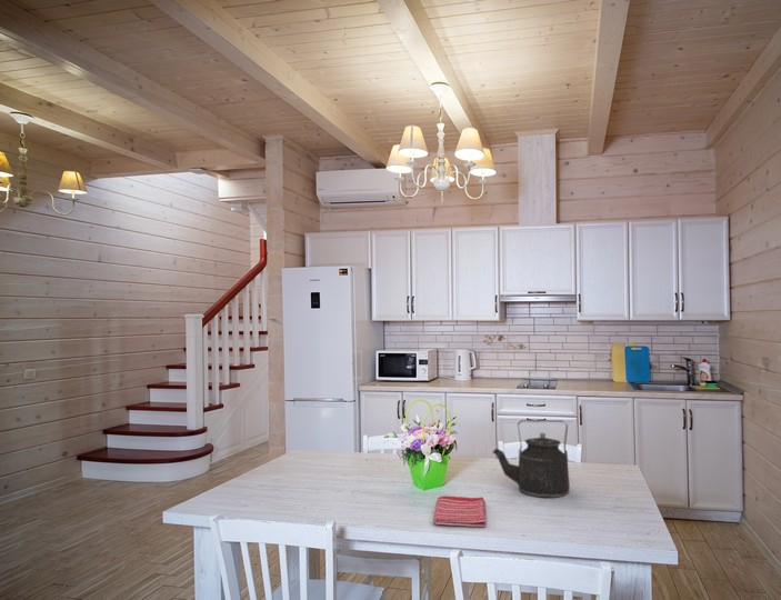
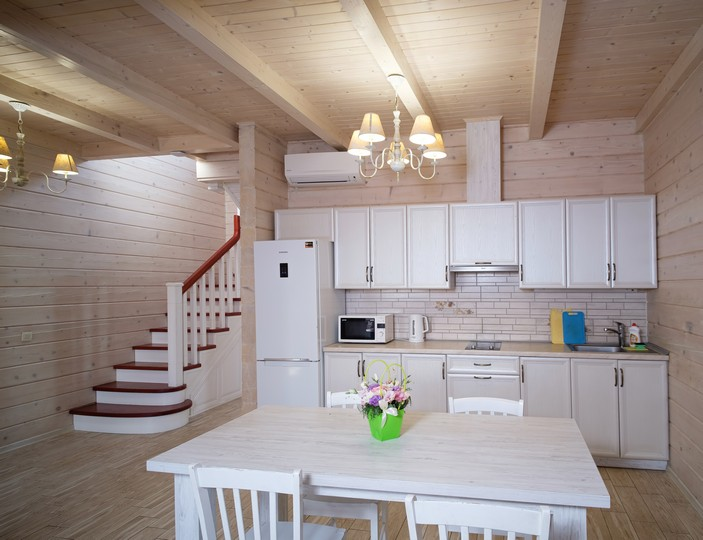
- kettle (530, 454)
- dish towel (460, 510)
